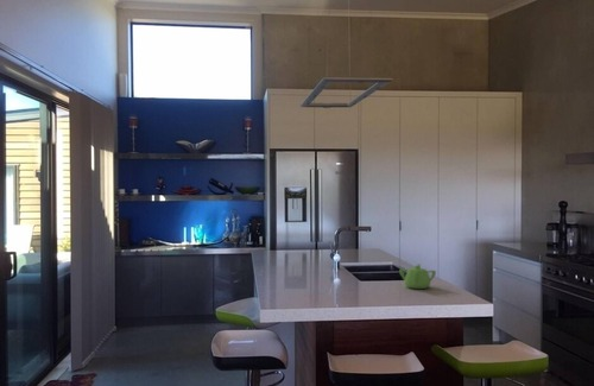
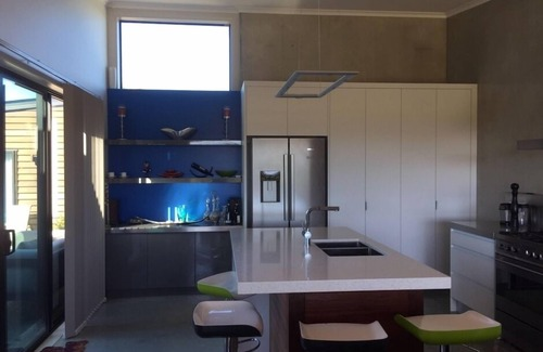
- teapot (417, 276)
